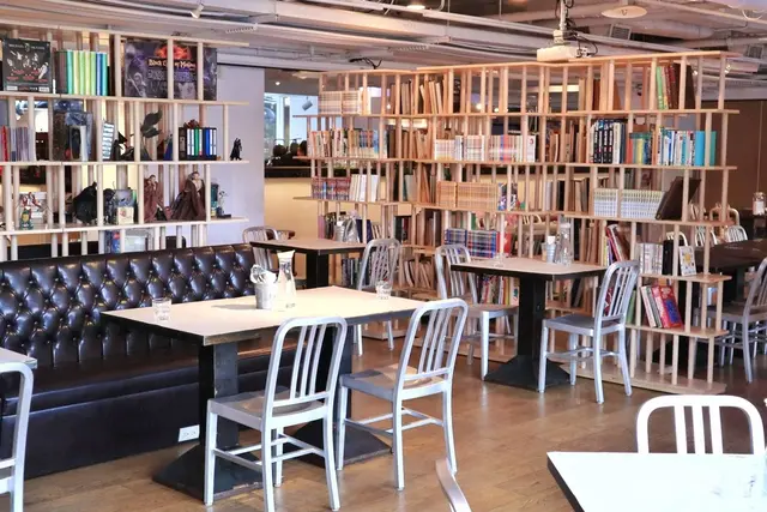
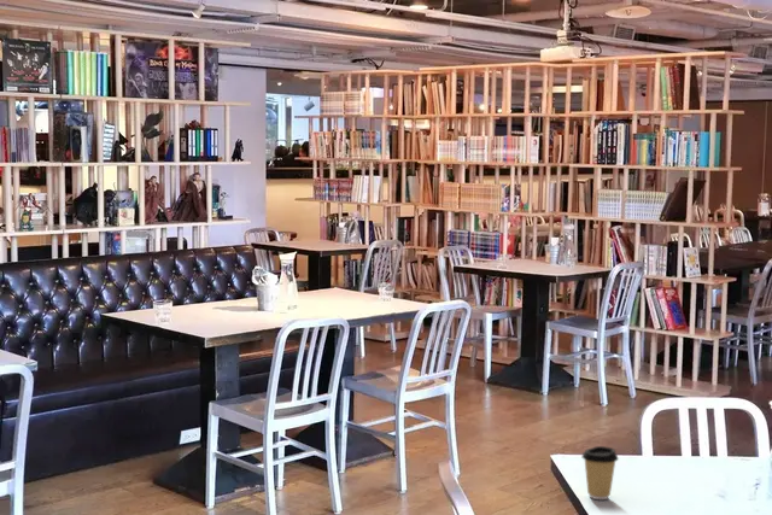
+ coffee cup (600, 473)
